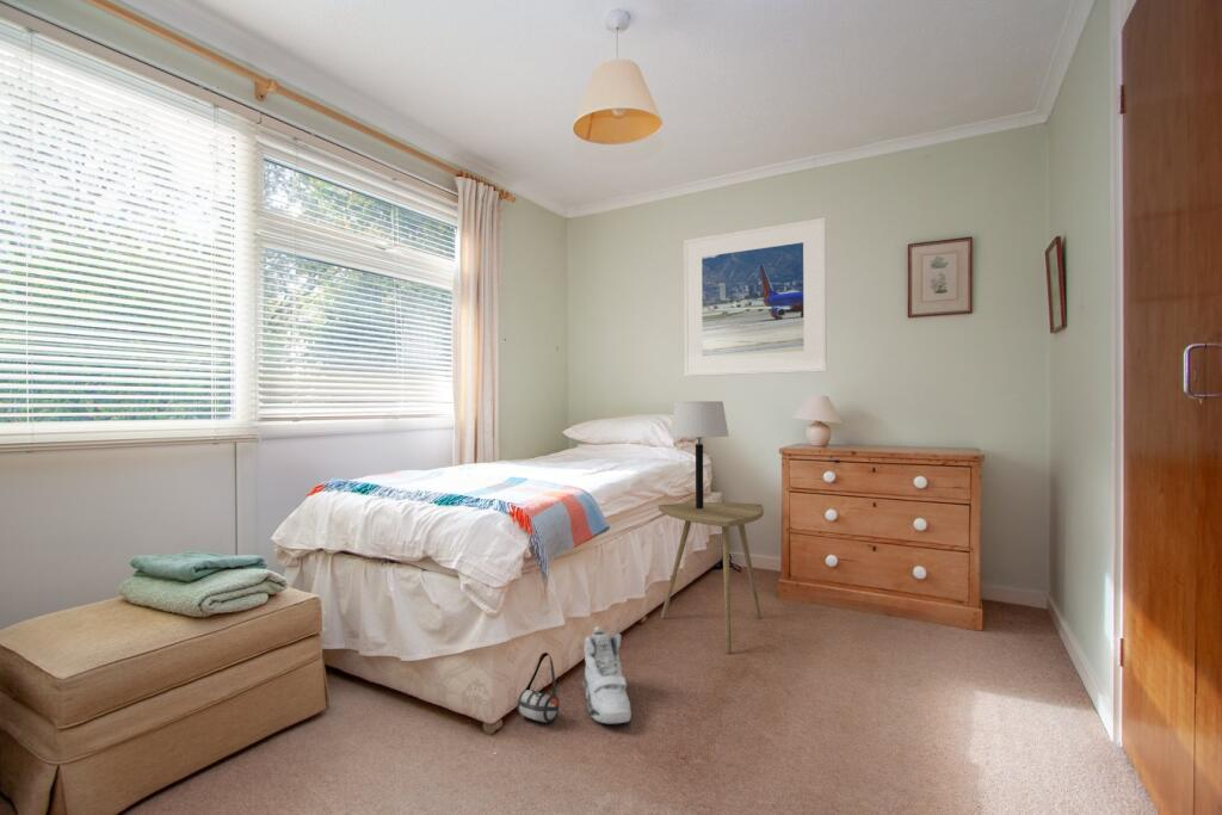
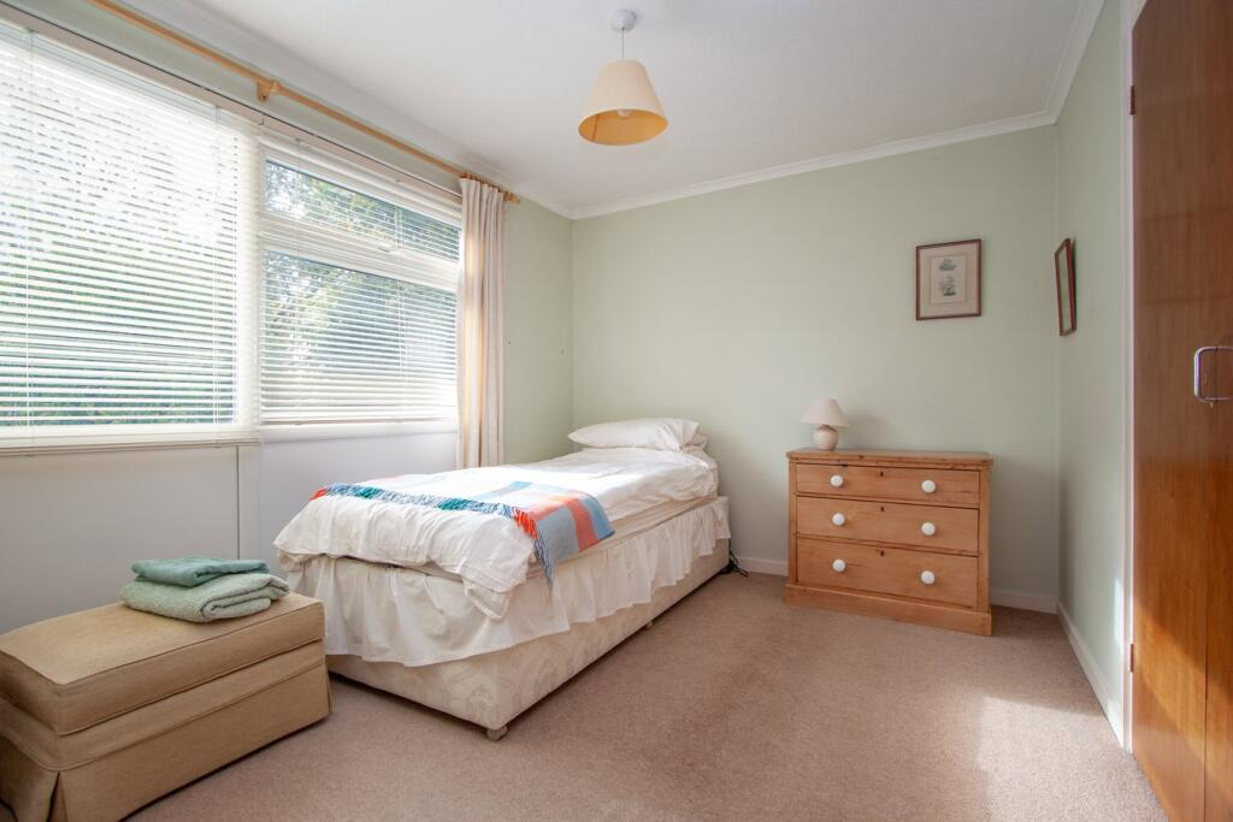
- bag (523, 698)
- sneaker (606, 672)
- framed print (751, 302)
- side table (723, 567)
- table lamp (699, 453)
